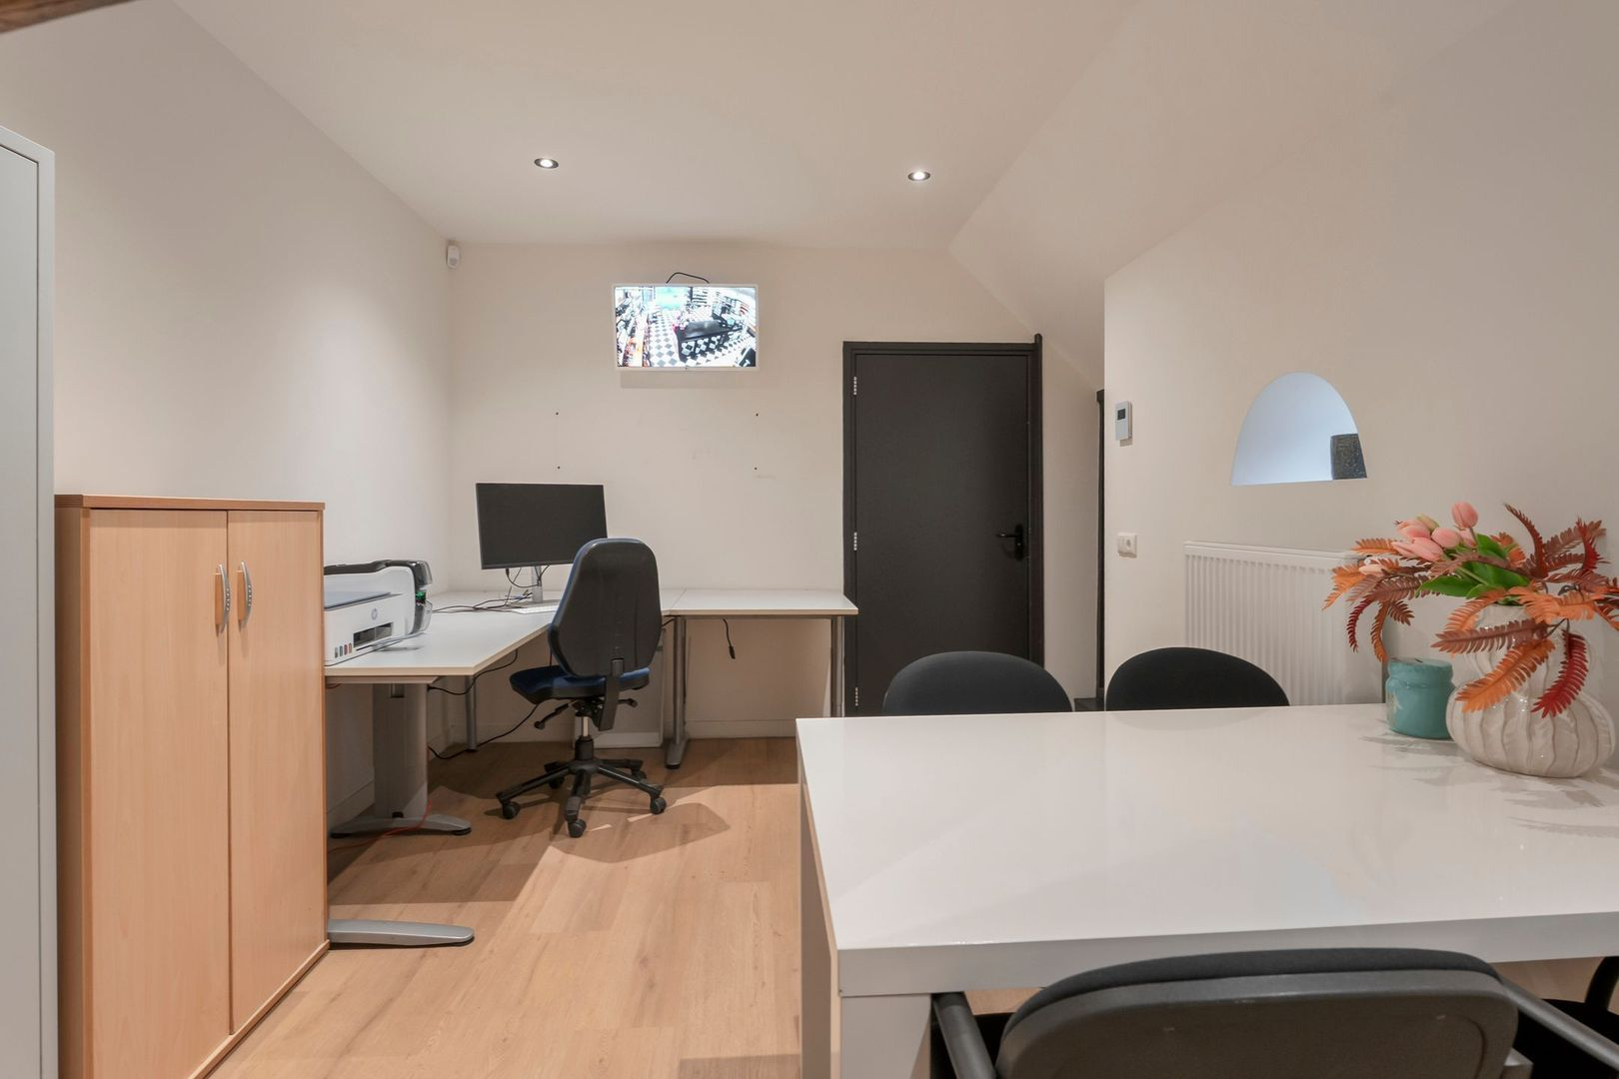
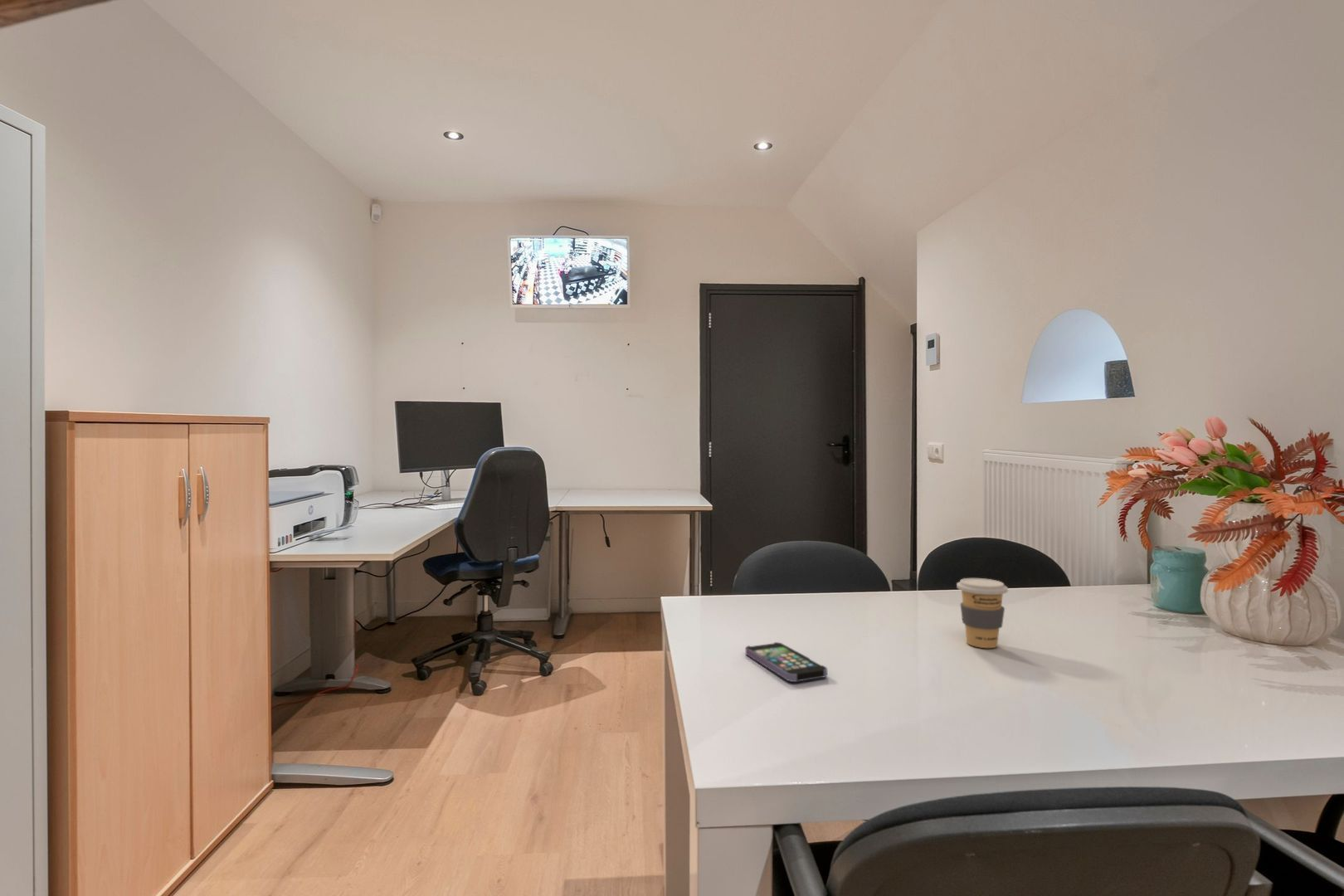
+ smartphone (784, 660)
+ coffee cup (981, 612)
